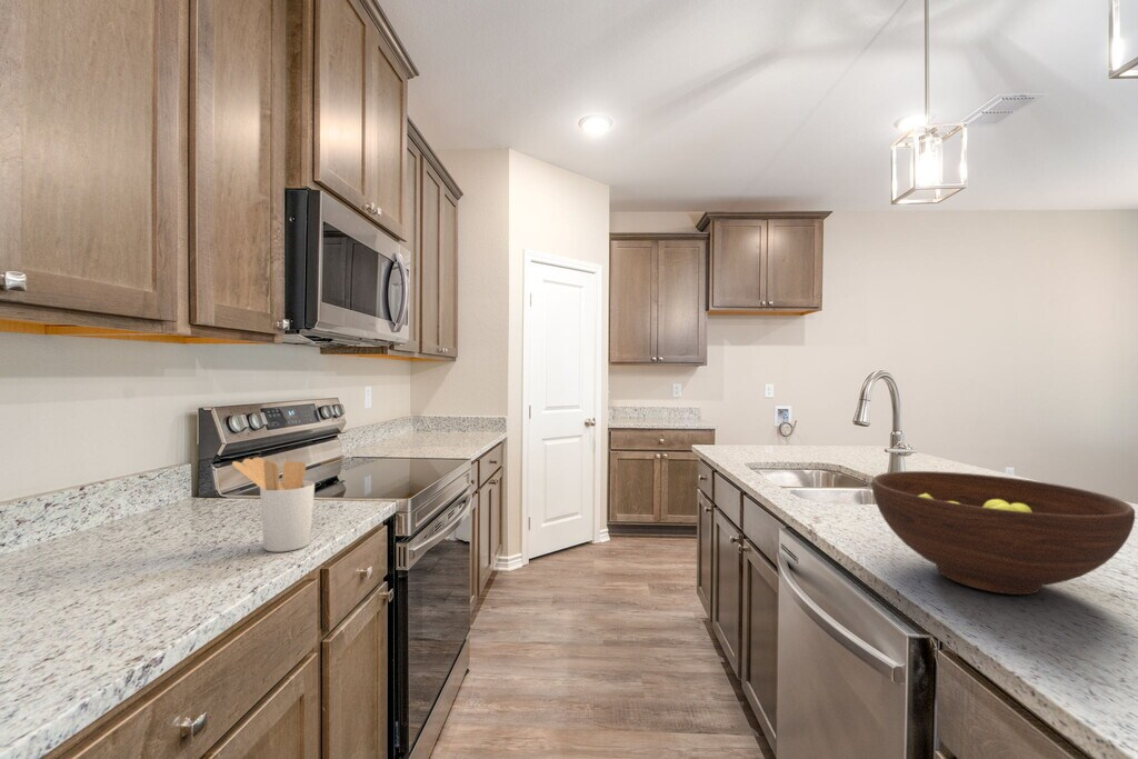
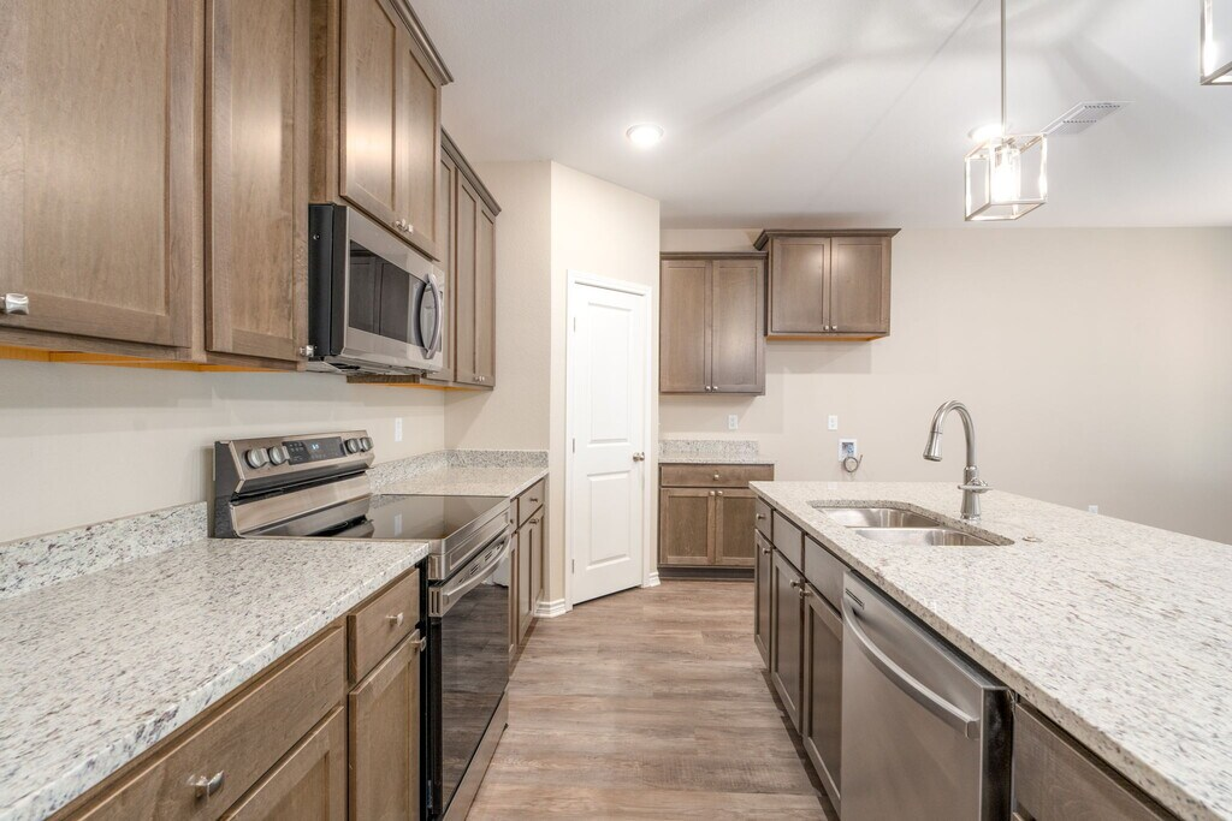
- fruit bowl (986, 535)
- utensil holder (274, 500)
